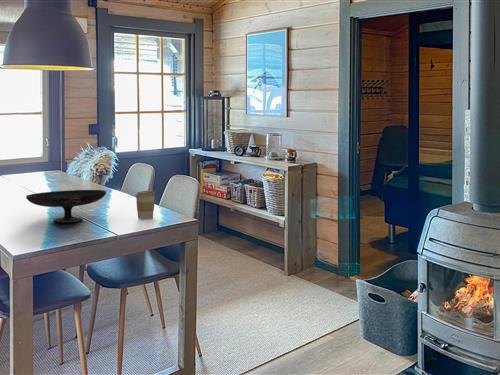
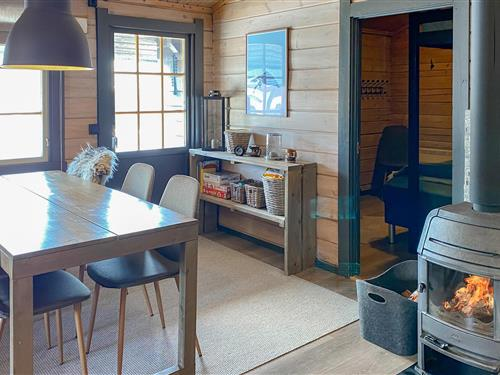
- decorative bowl (67, 206)
- coffee cup (145, 204)
